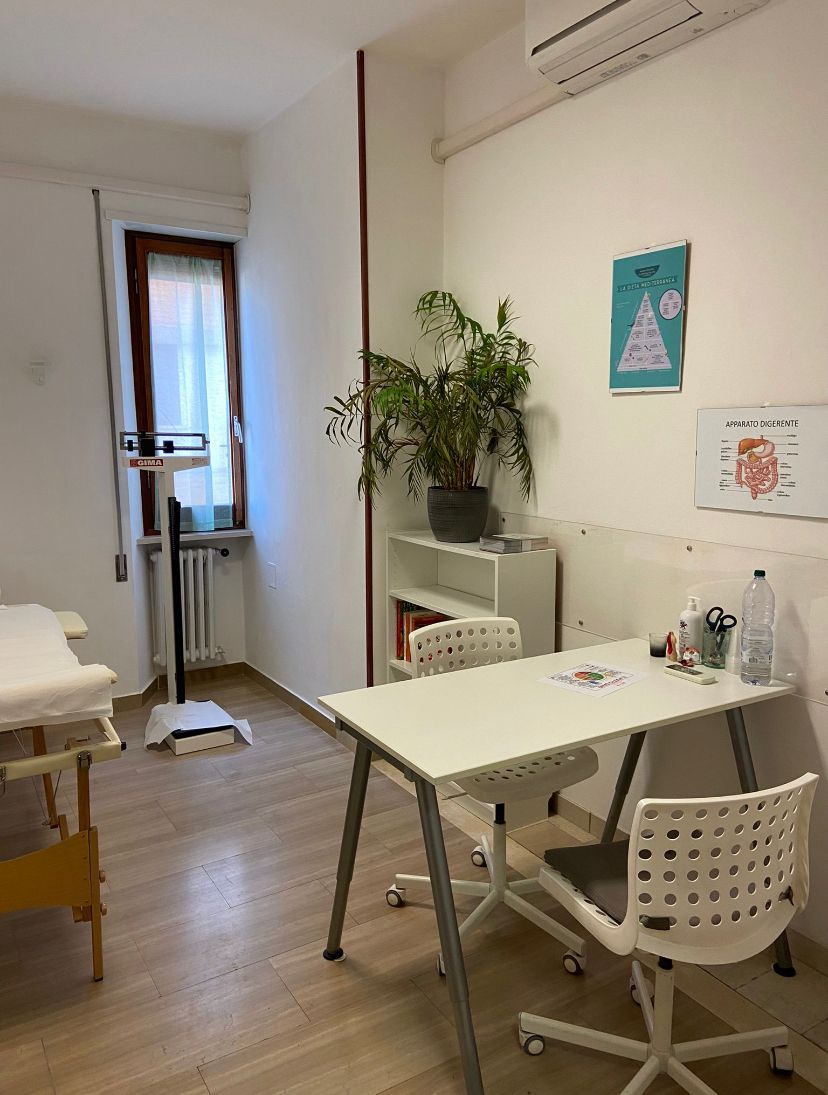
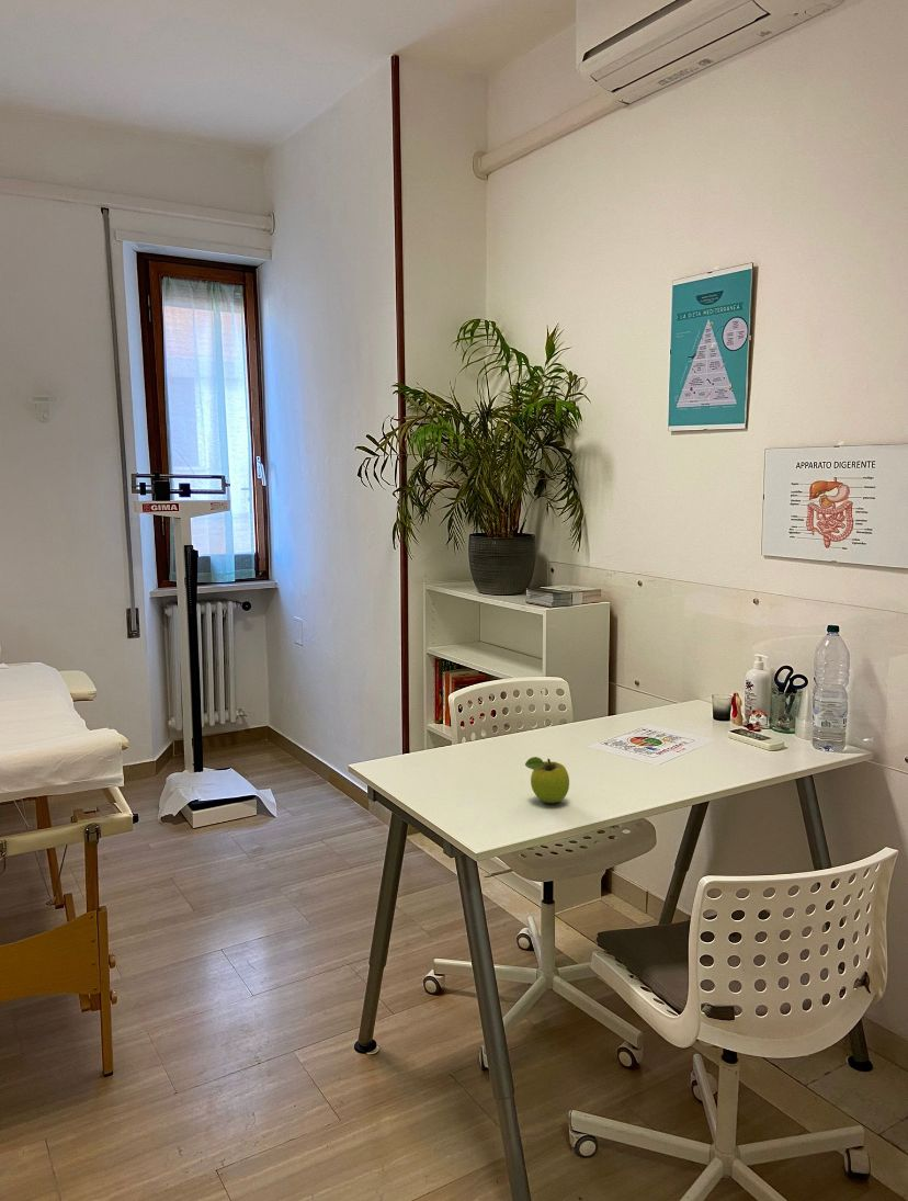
+ fruit (546, 779)
